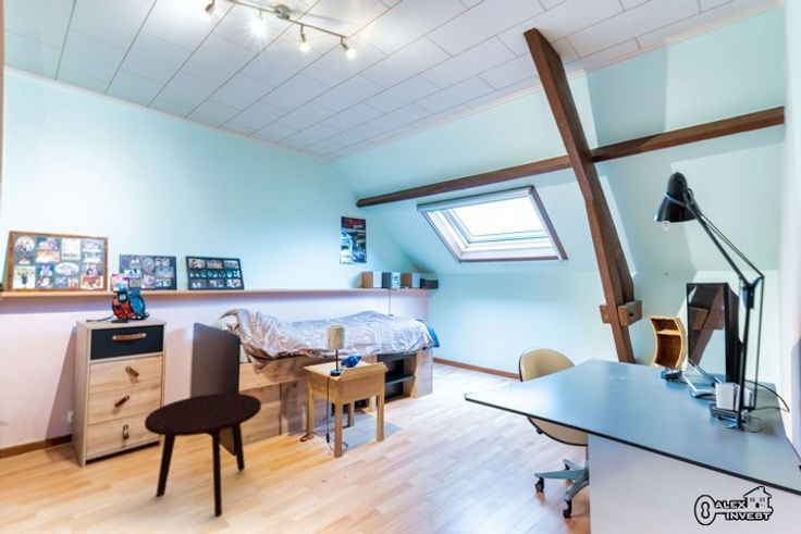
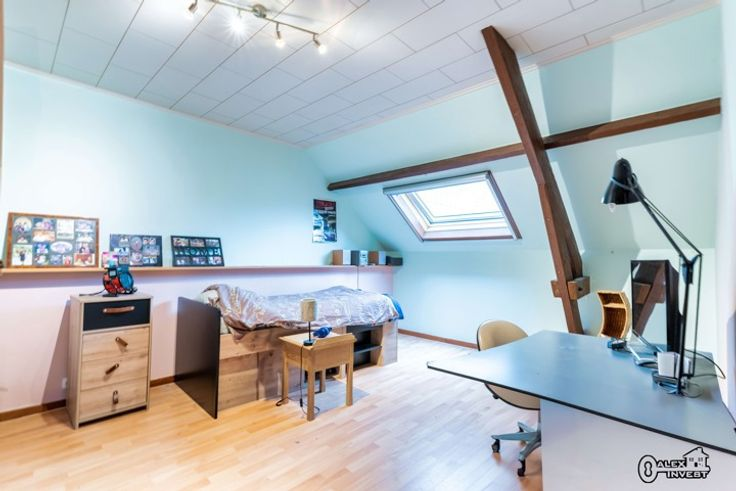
- side table (212, 450)
